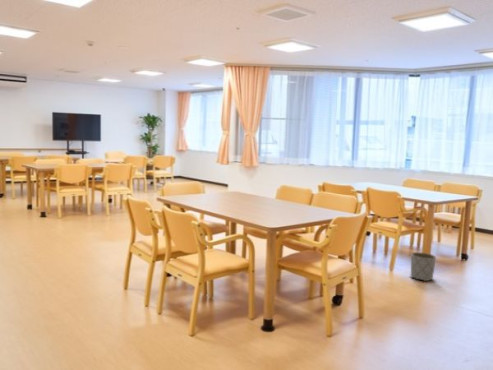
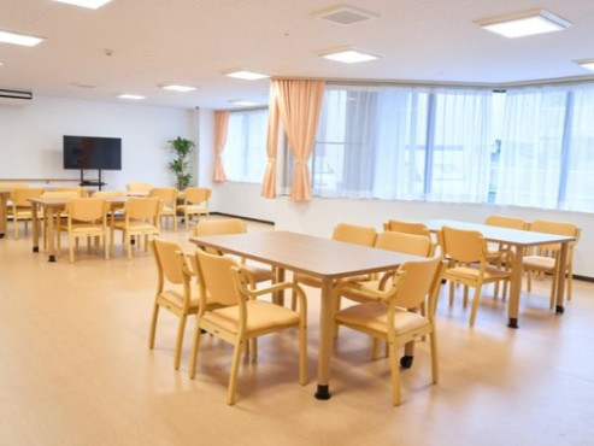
- planter (422, 266)
